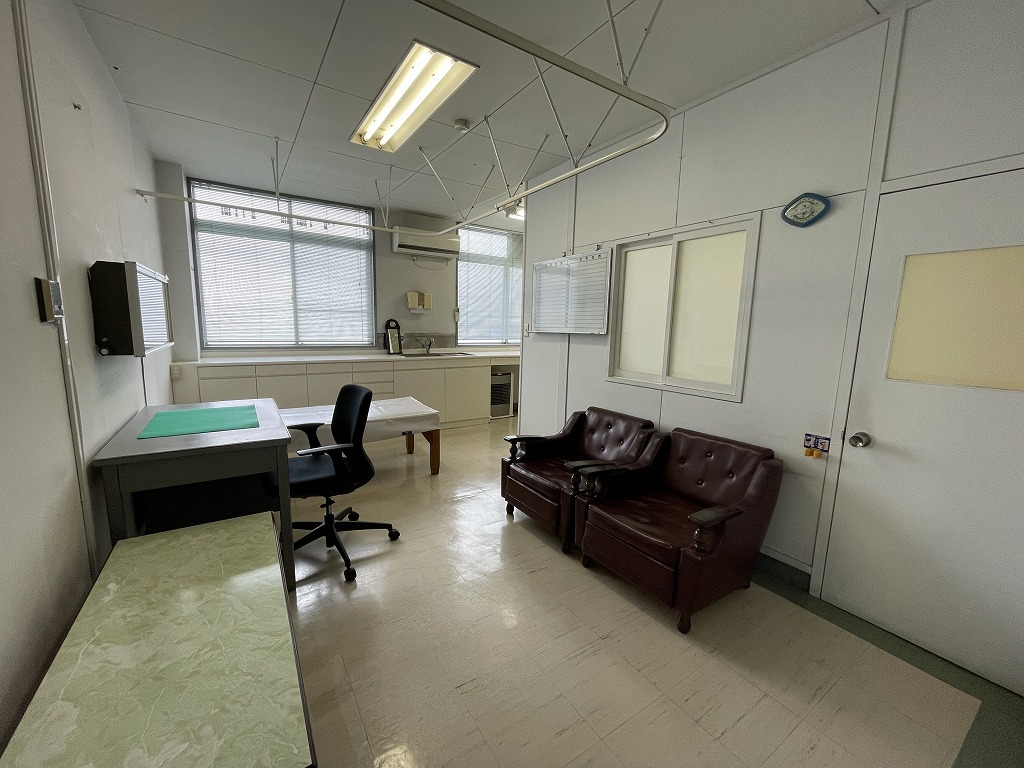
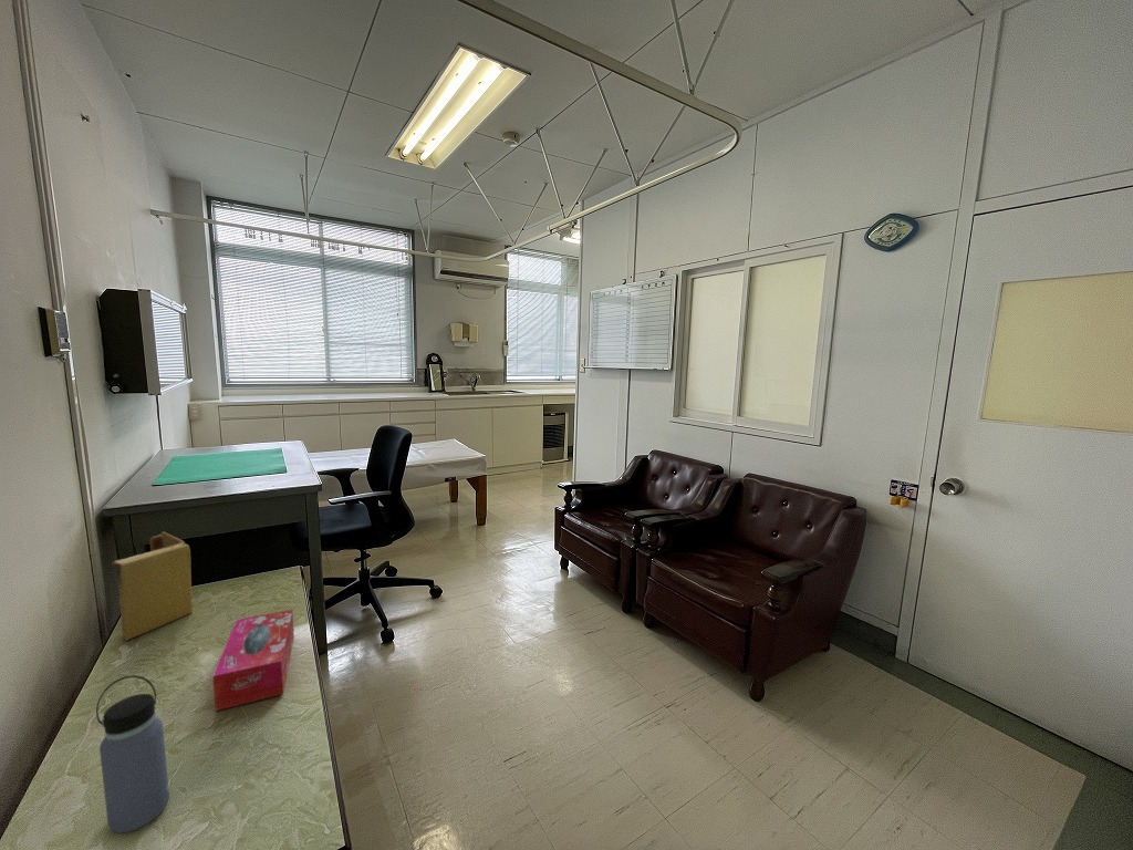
+ water bottle (133, 750)
+ book (163, 579)
+ tissue box (258, 654)
